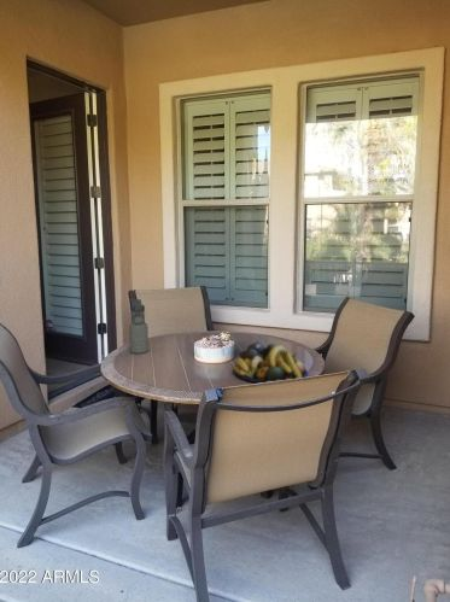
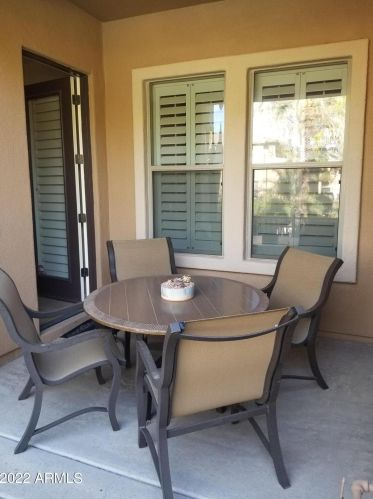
- fruit bowl (270, 360)
- water bottle (138, 326)
